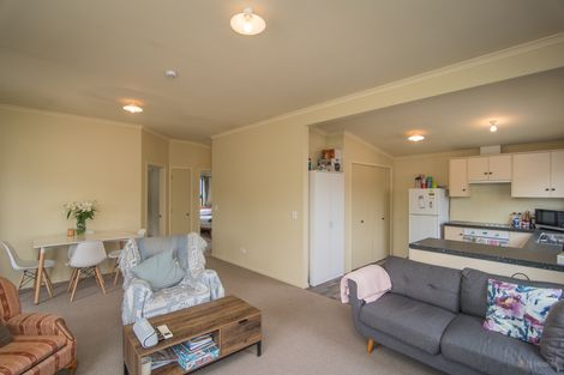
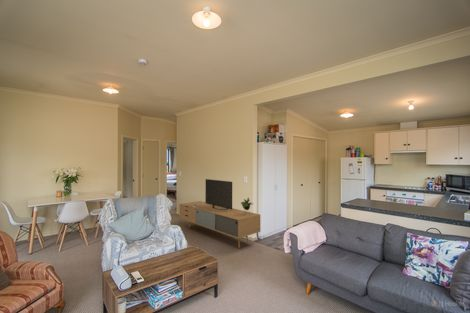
+ media console (216, 207)
